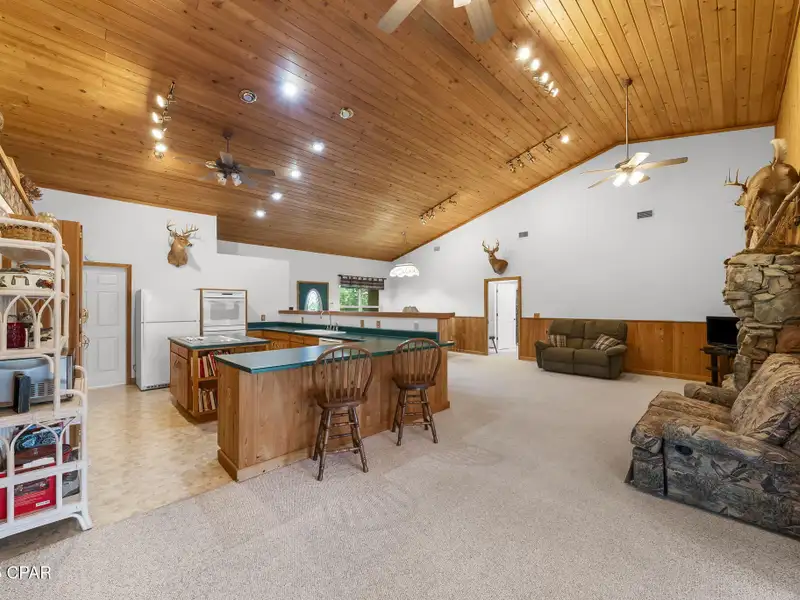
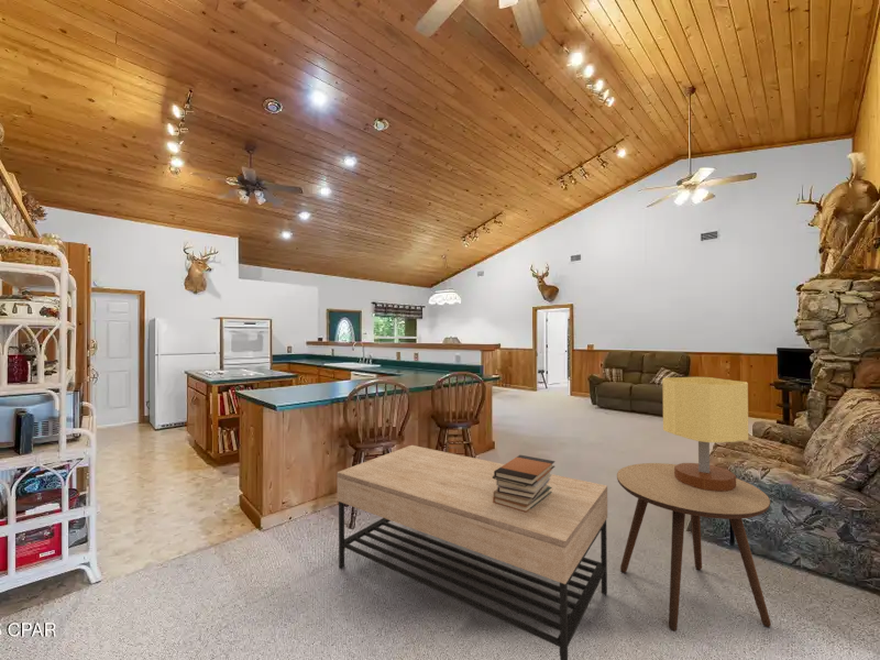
+ book stack (525, 481)
+ table lamp (703, 430)
+ side table (682, 539)
+ coffee table (465, 528)
